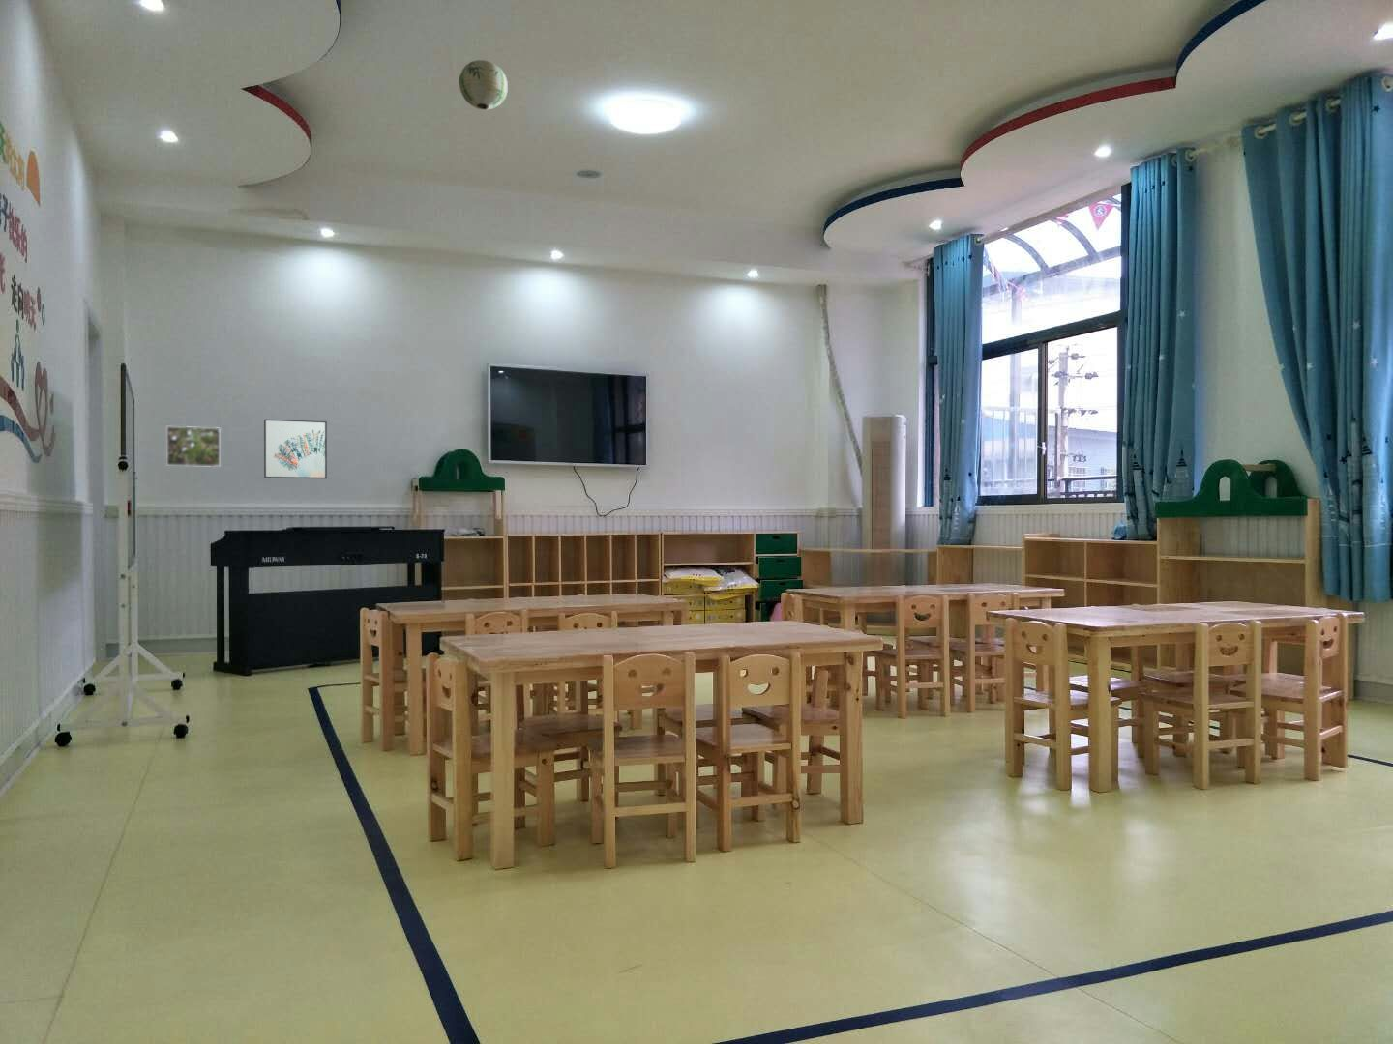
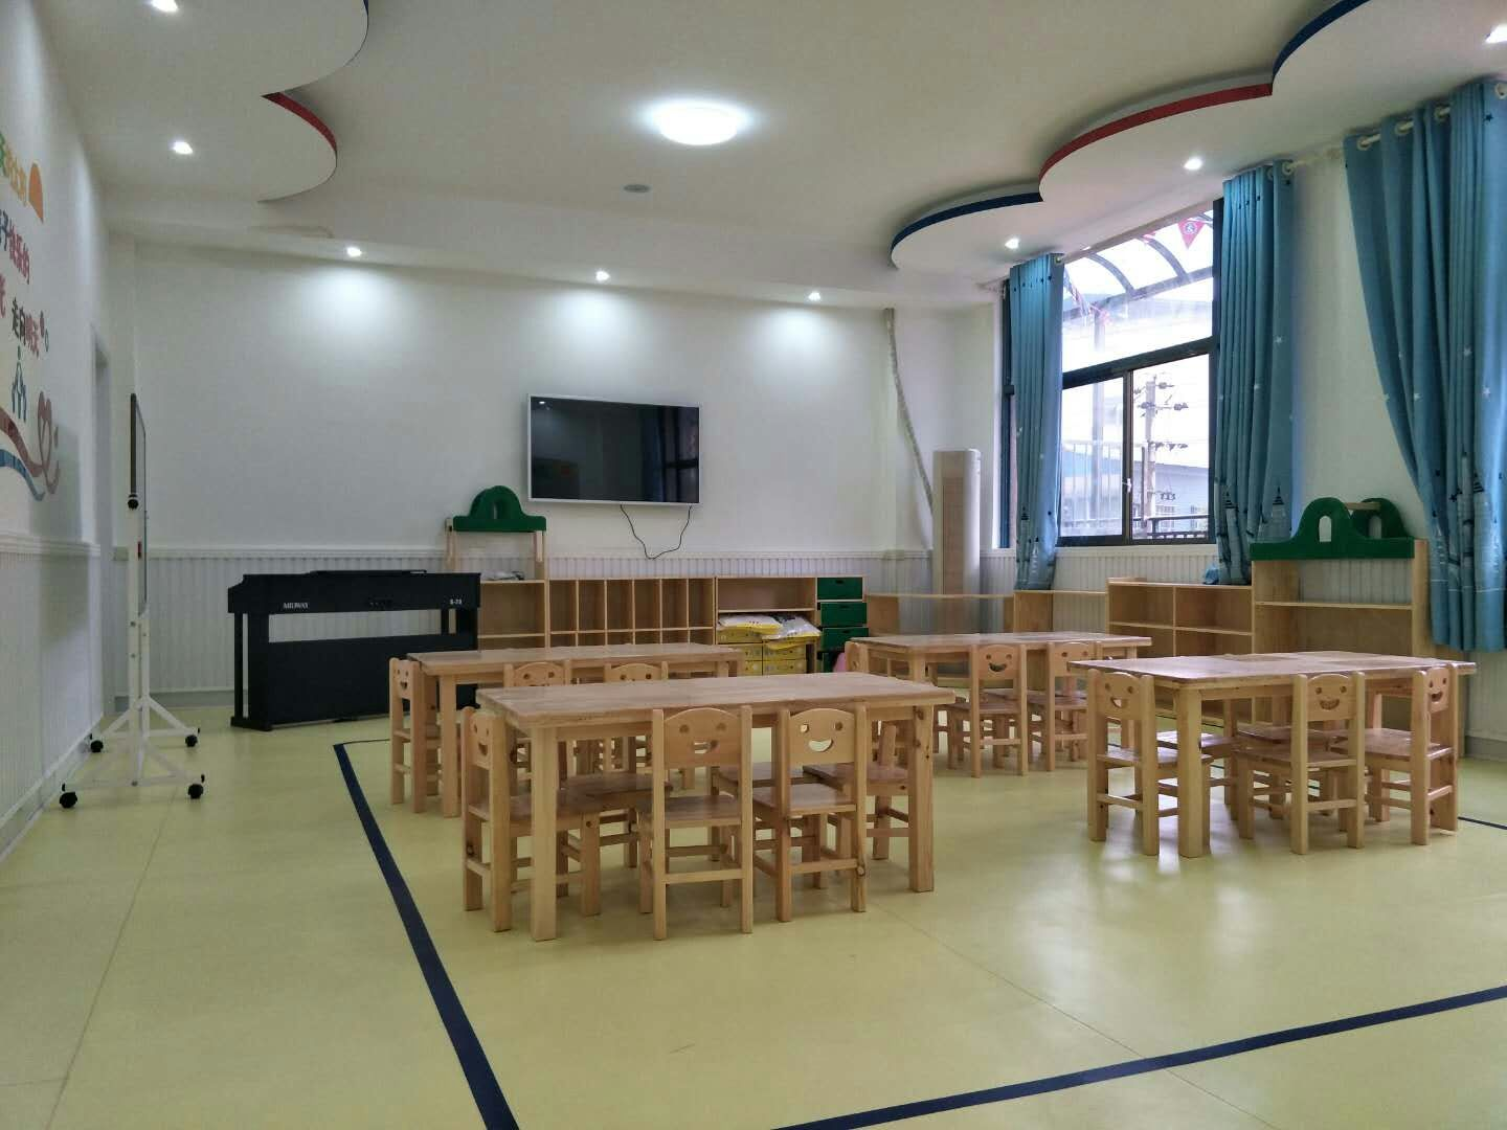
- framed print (193, 445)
- wall art (295, 449)
- paper lantern (483, 86)
